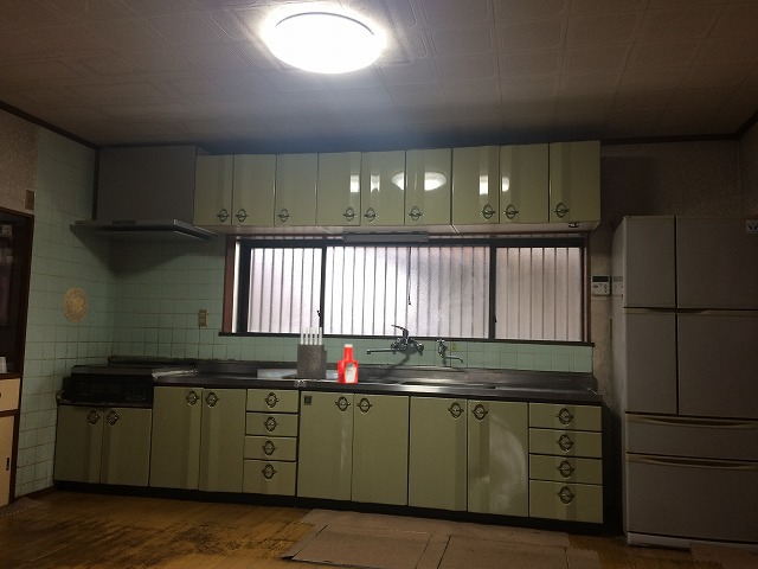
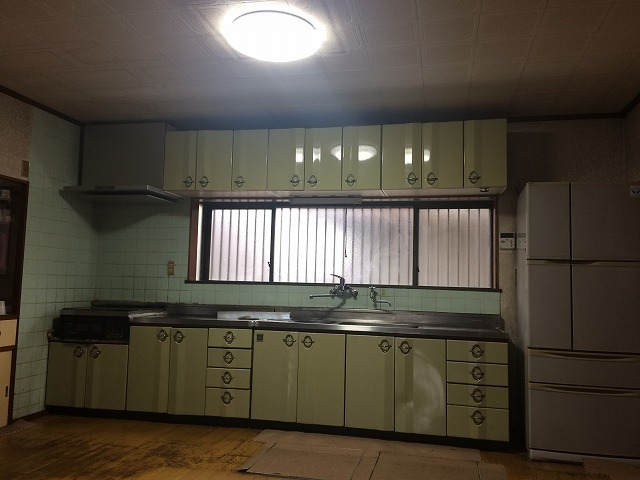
- soap bottle (347, 363)
- decorative plate (76, 305)
- knife block (313, 352)
